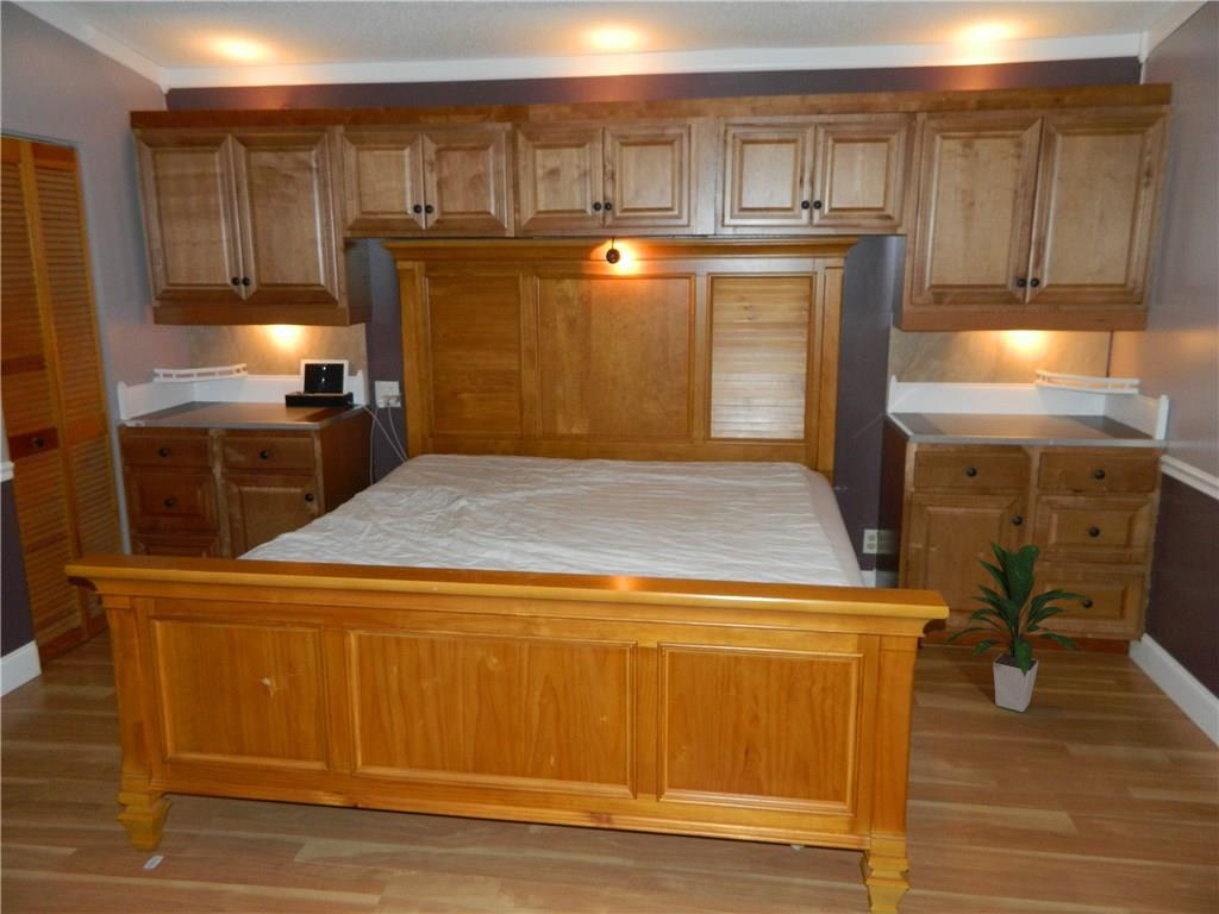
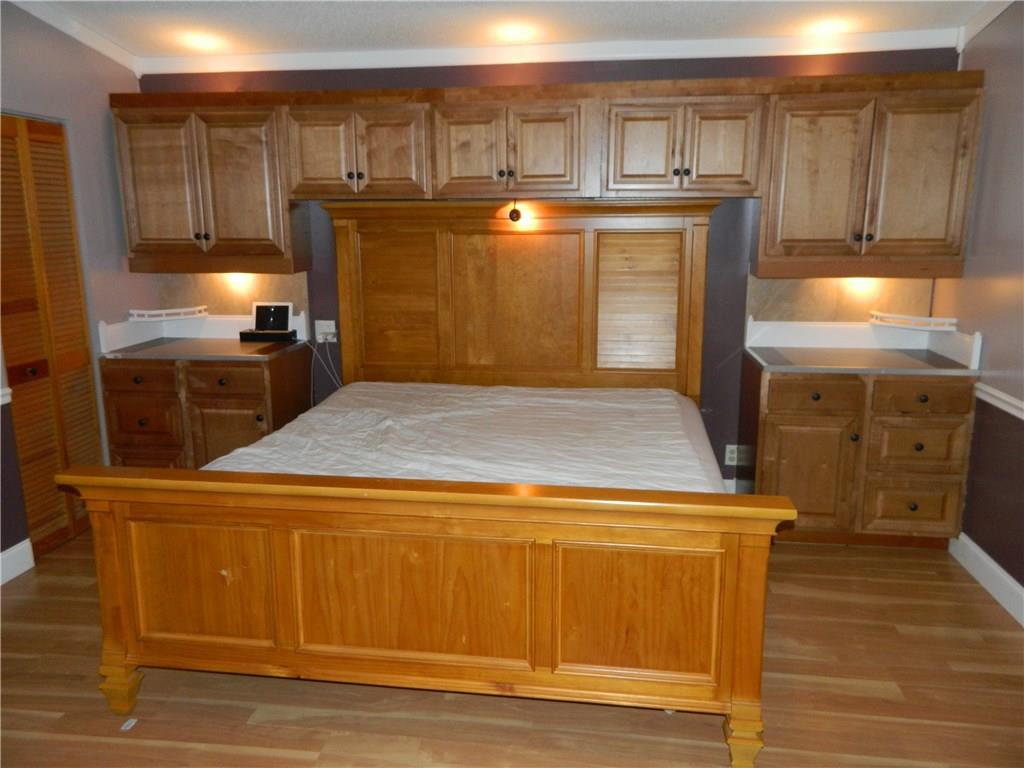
- indoor plant (1013, 620)
